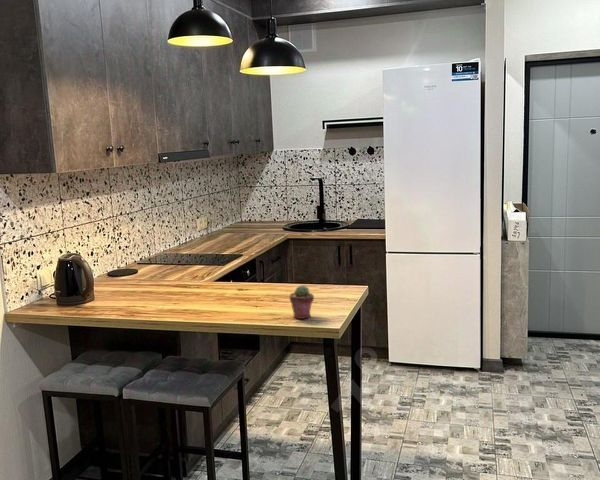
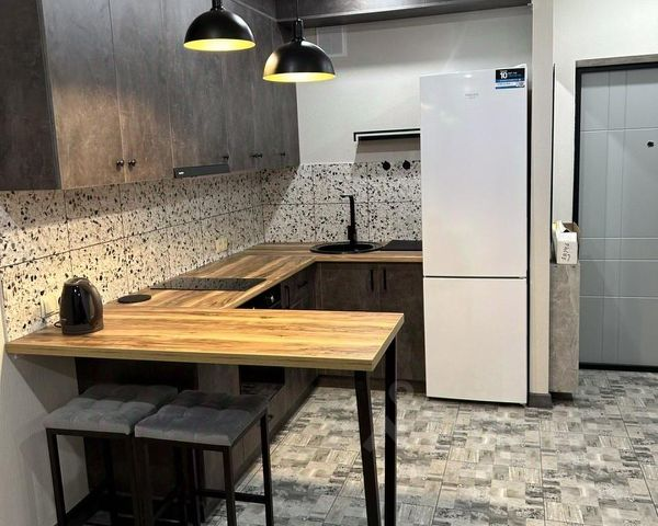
- potted succulent (301, 301)
